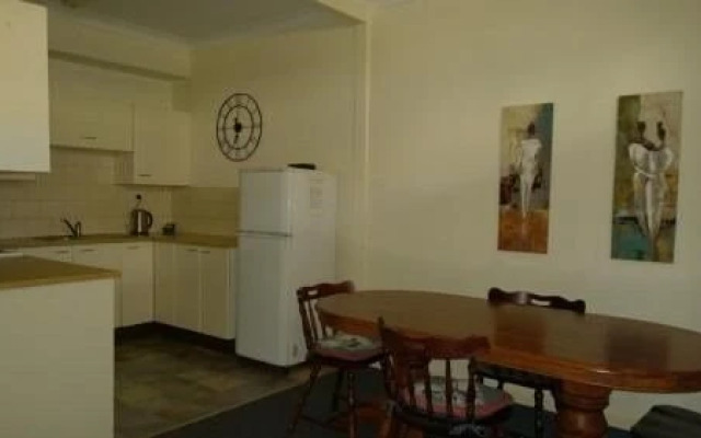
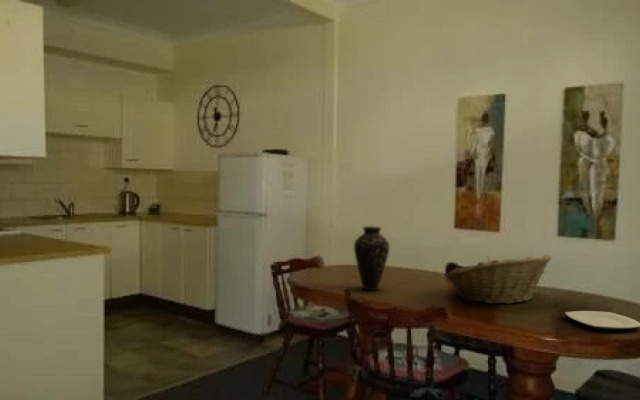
+ vase (371, 258)
+ fruit basket (499, 274)
+ plate (602, 321)
